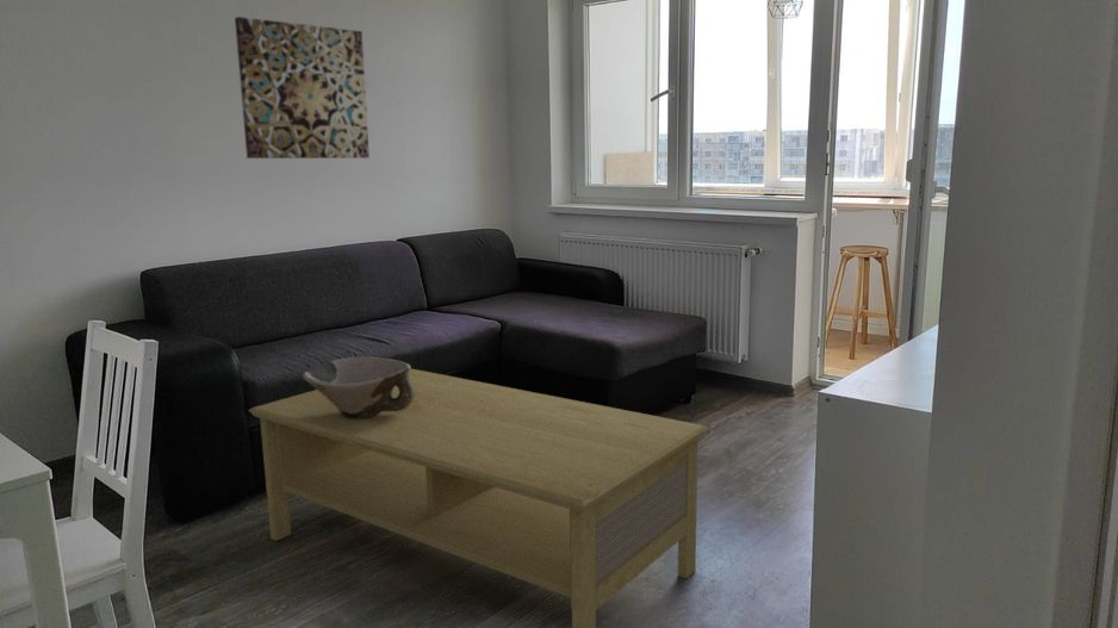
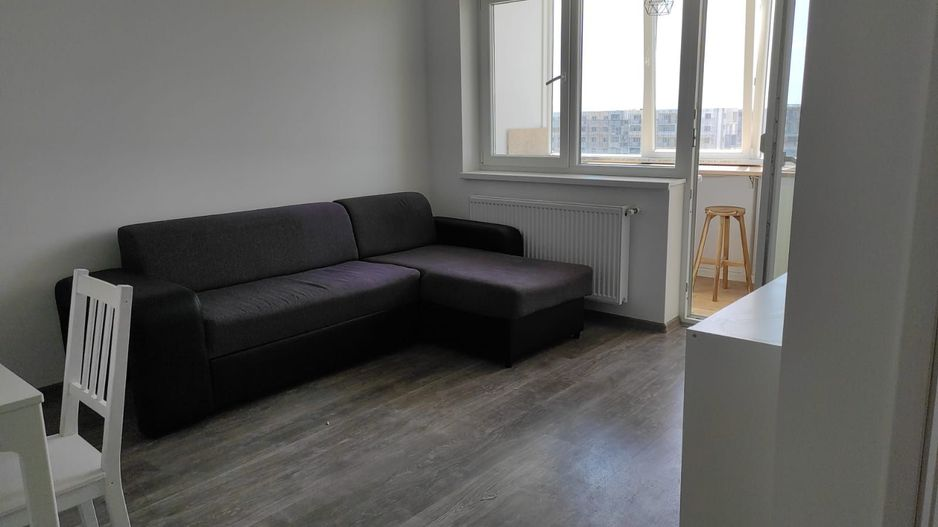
- wall art (306, 92)
- ceramic bowl (359, 388)
- coffee table (470, 485)
